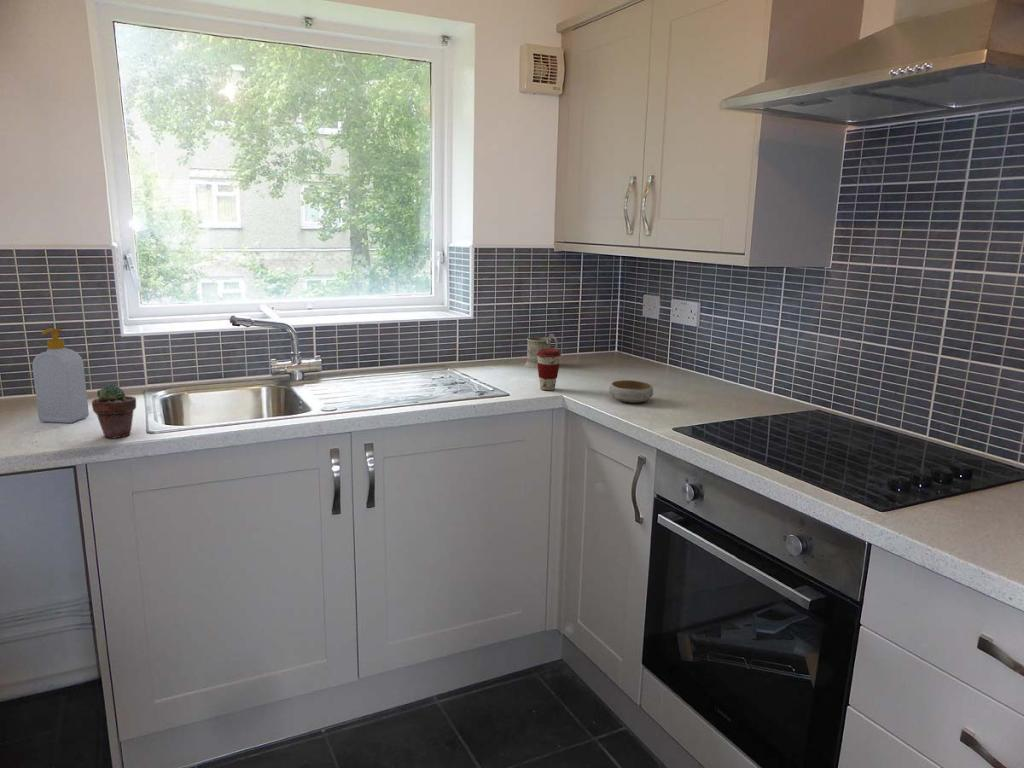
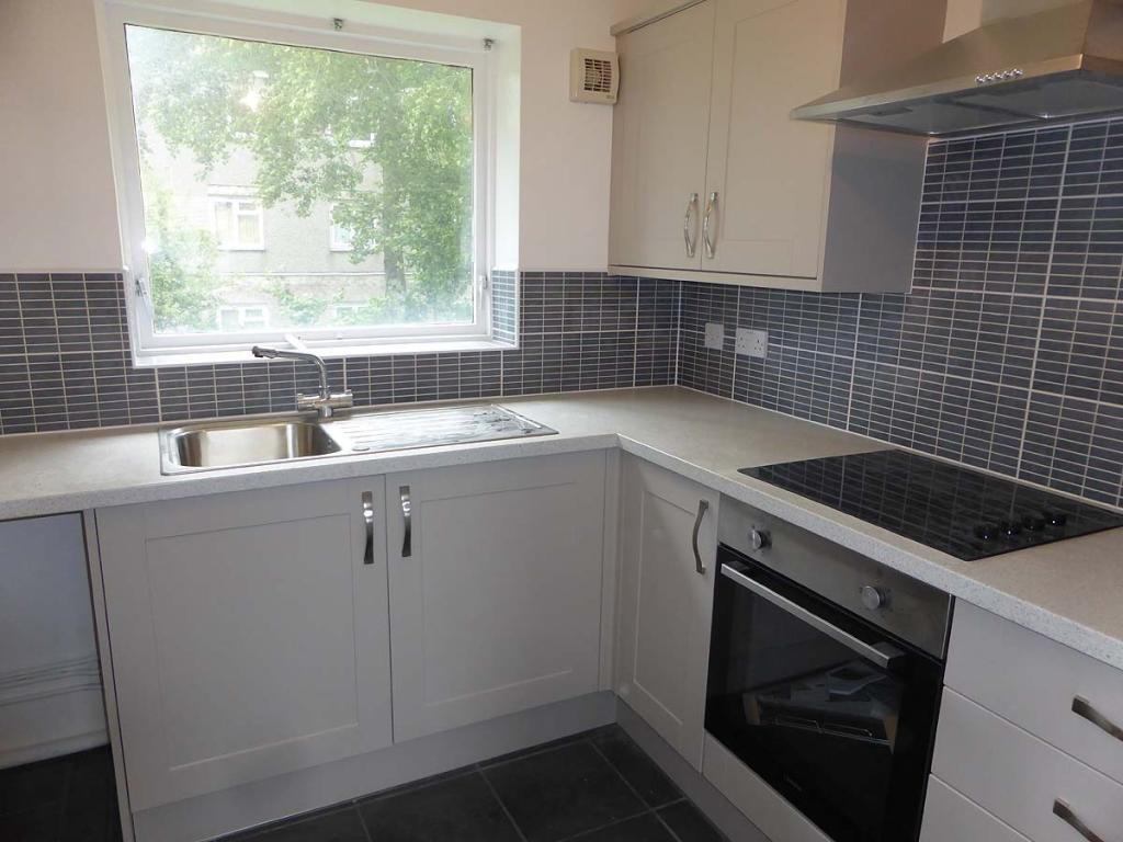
- coffee cup (548, 369)
- soap bottle (58, 374)
- potted succulent (114, 409)
- mug (543, 348)
- bowl (631, 392)
